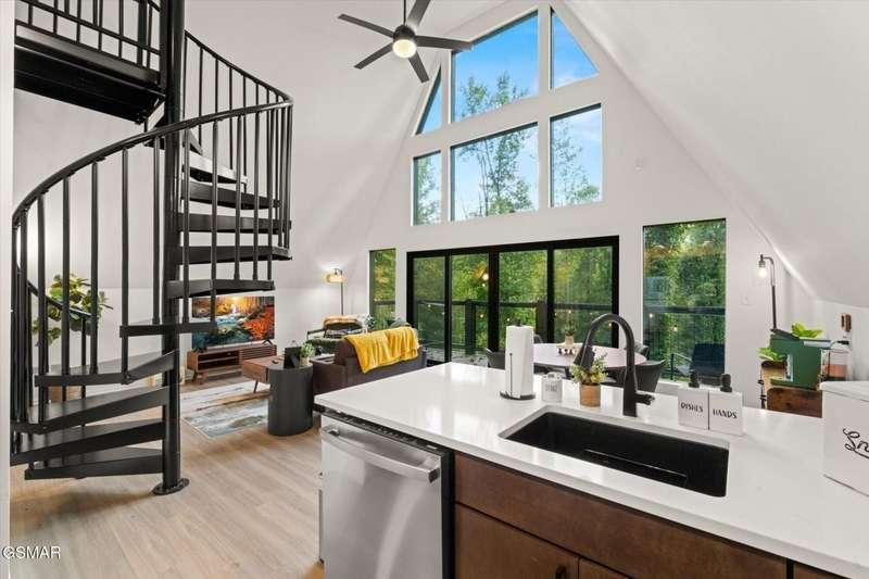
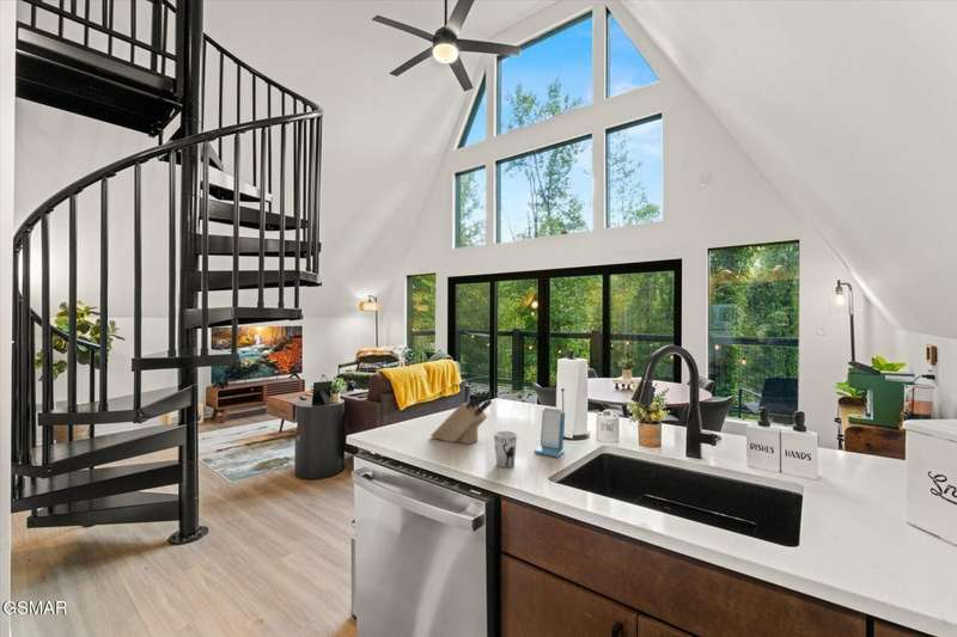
+ knife block (462, 414)
+ cup (505, 449)
+ smartphone (549, 430)
